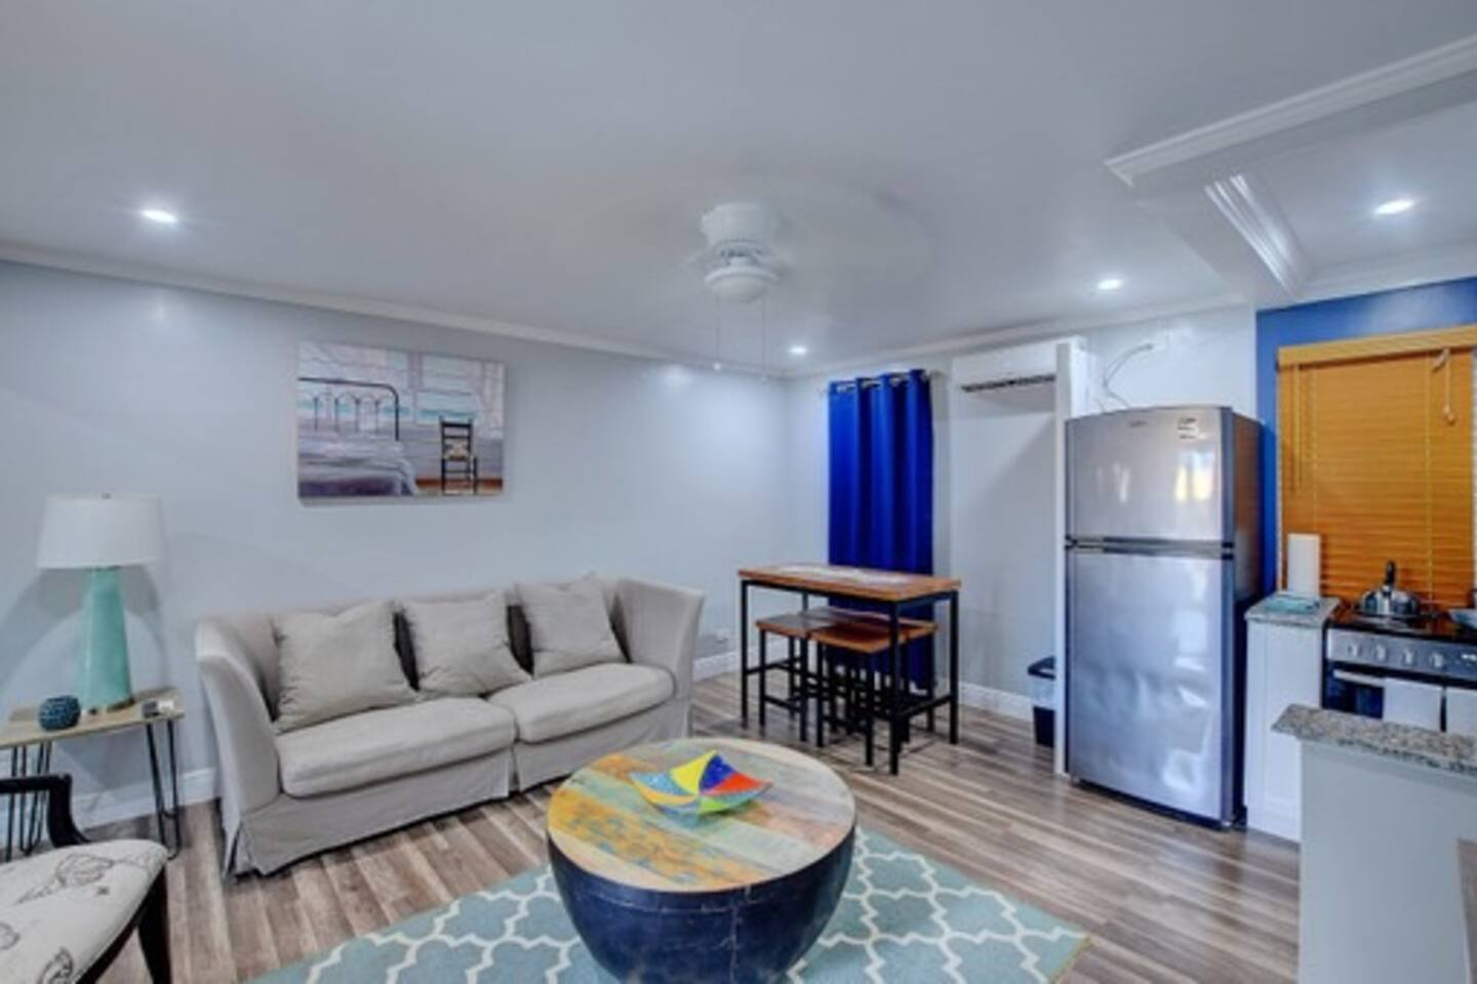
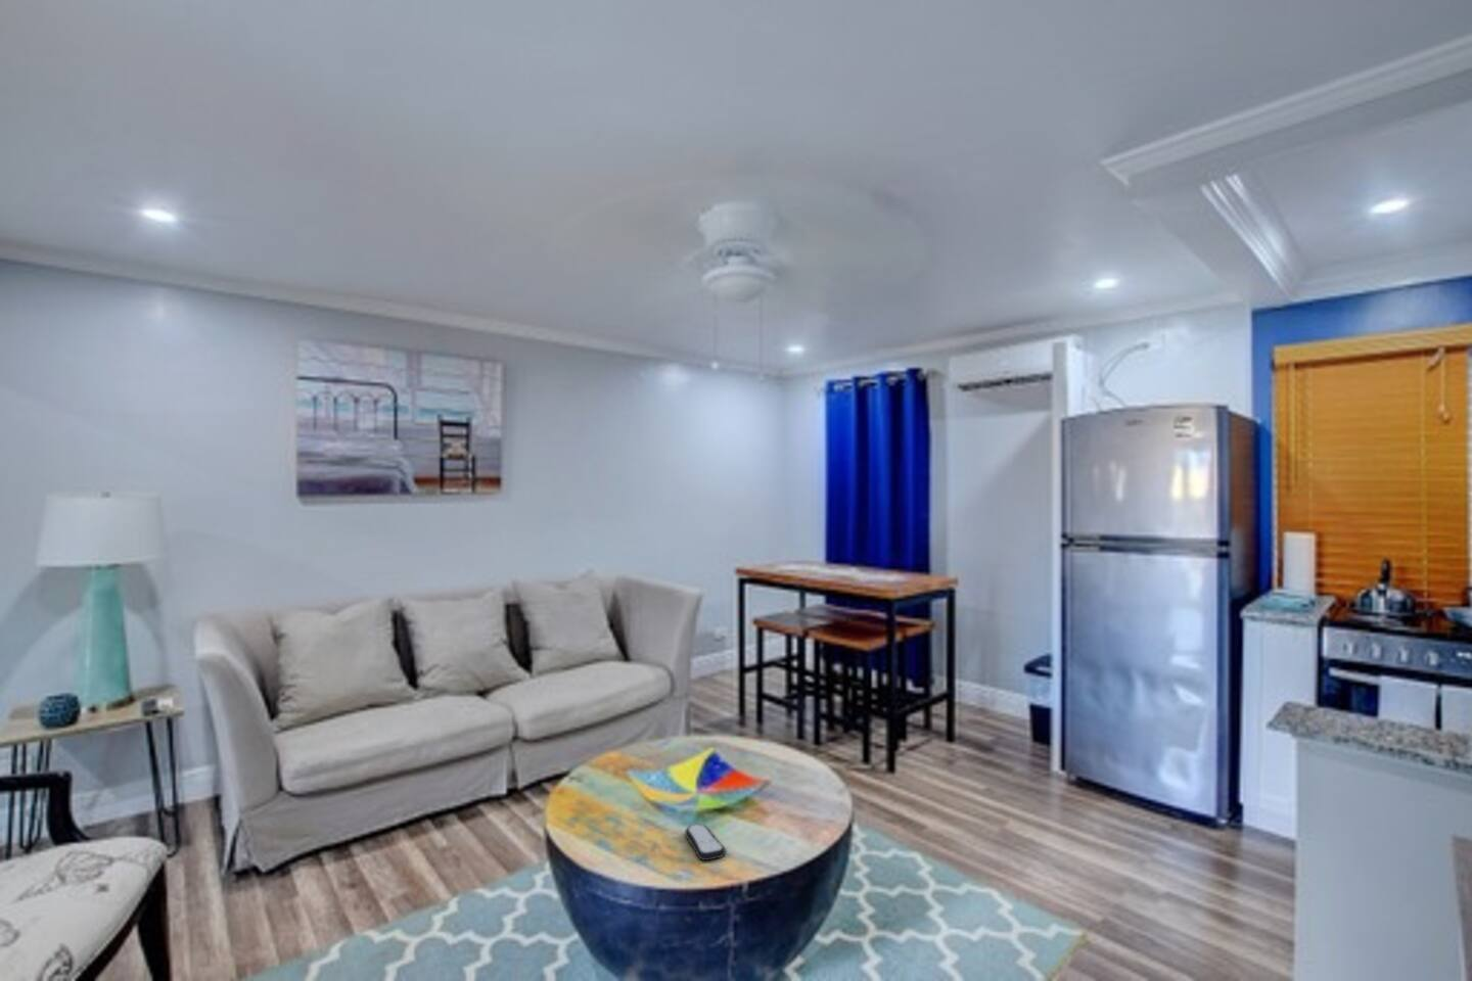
+ remote control (703, 841)
